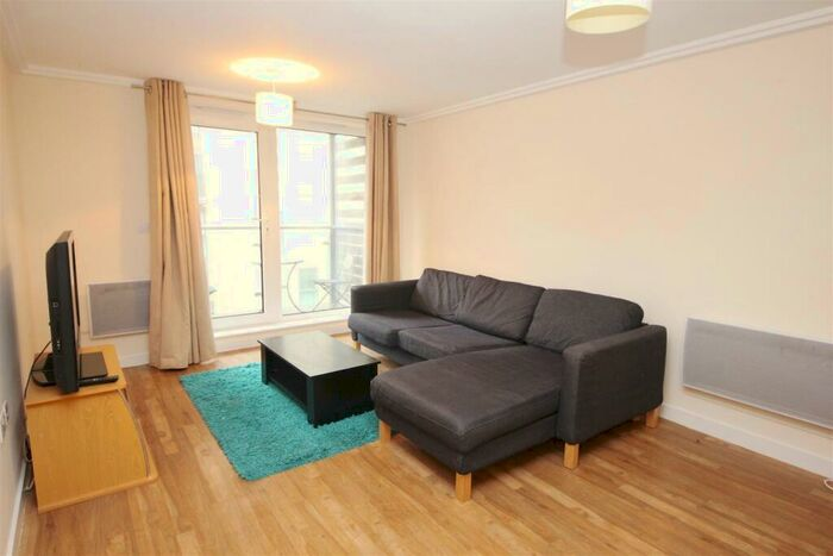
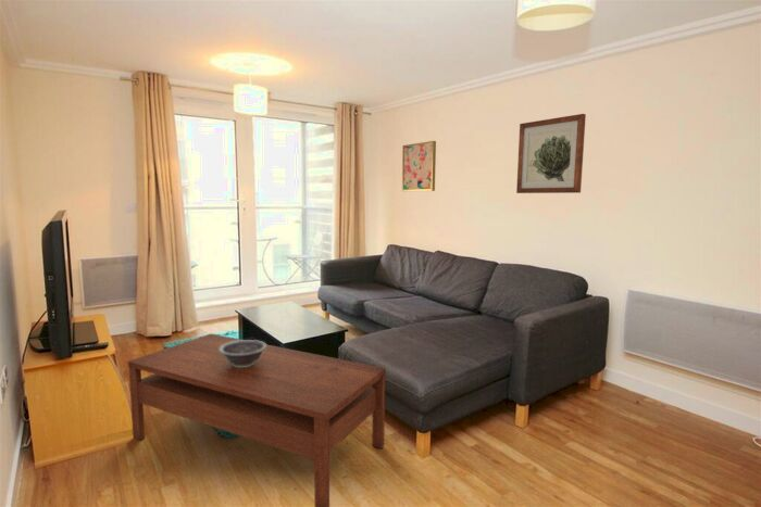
+ decorative bowl (242, 355)
+ wall art (548, 156)
+ coffee table (255, 403)
+ wall art (417, 167)
